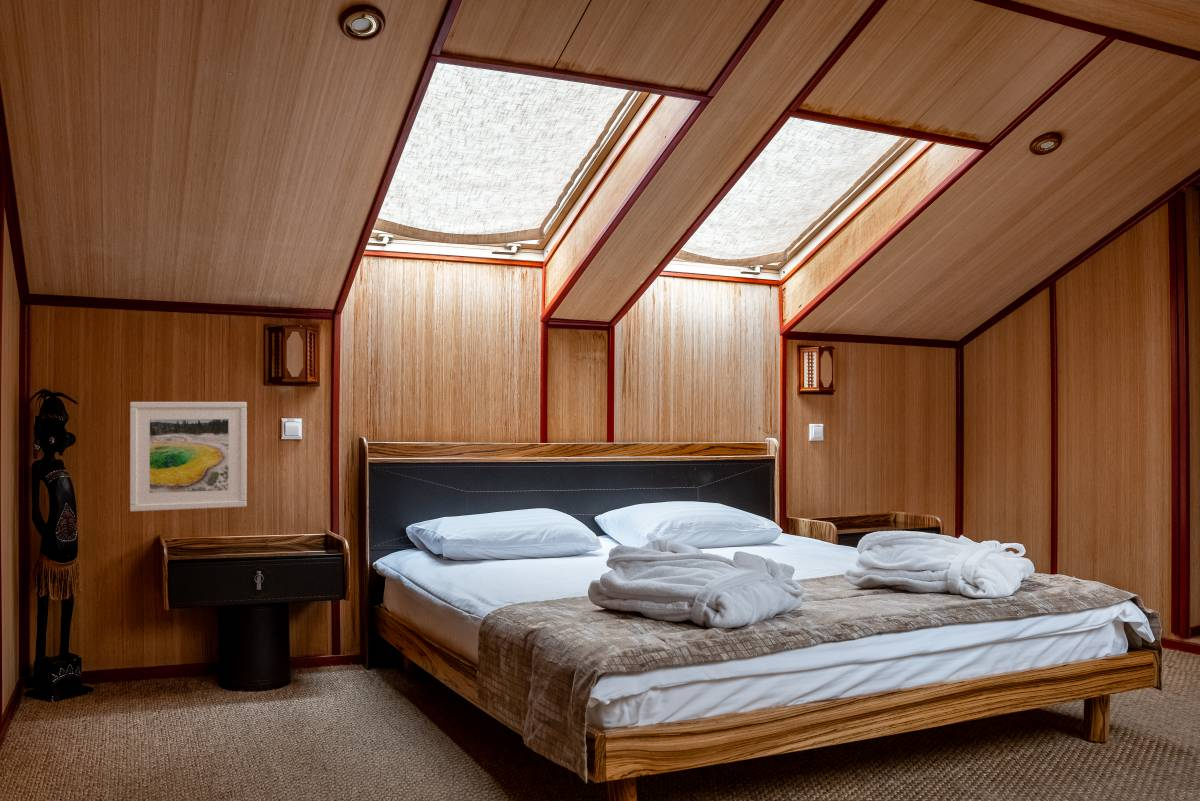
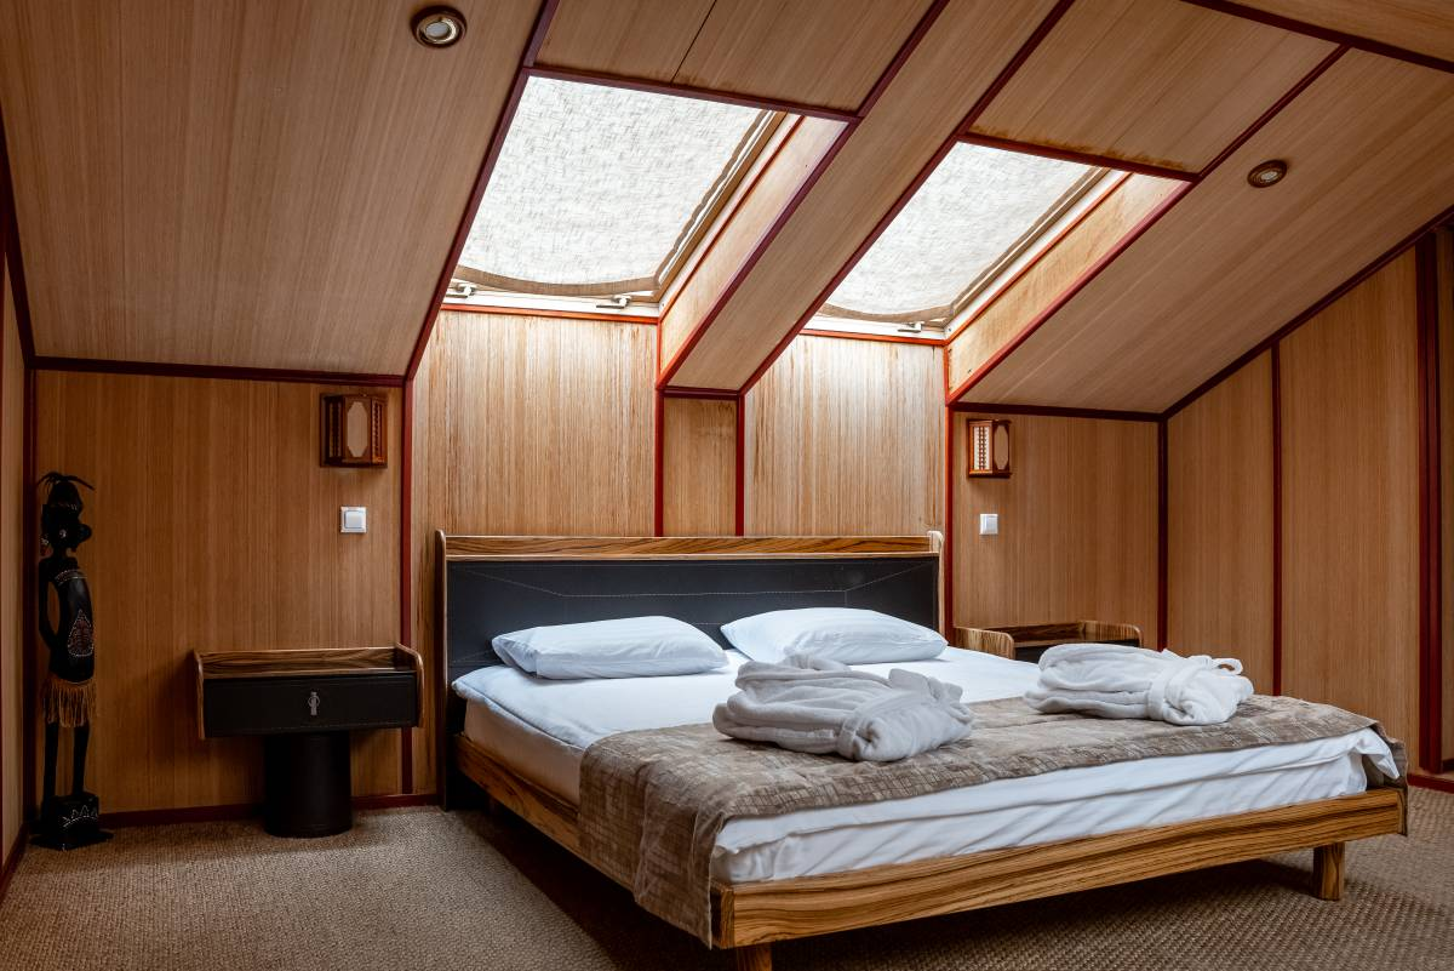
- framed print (189, 455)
